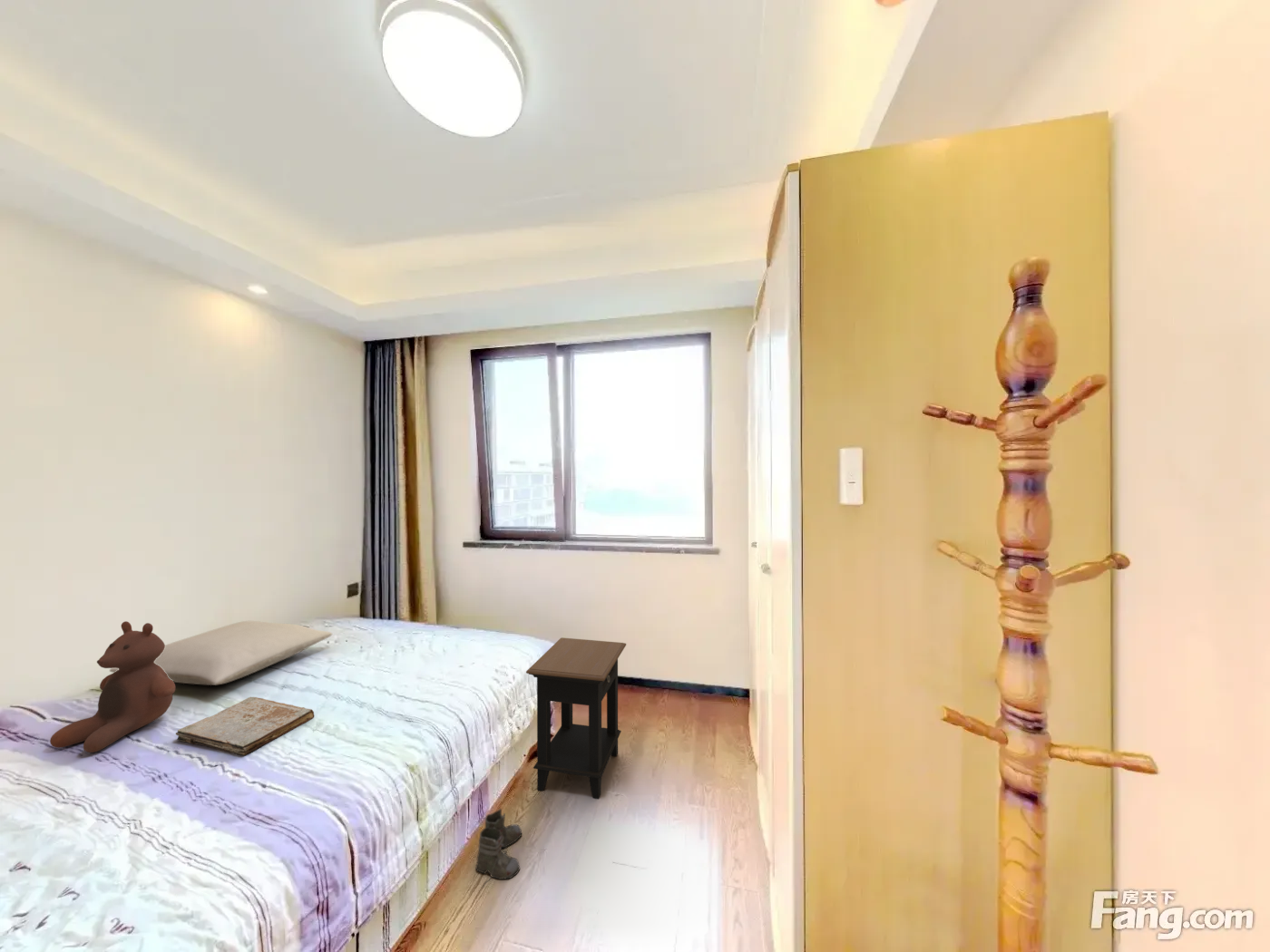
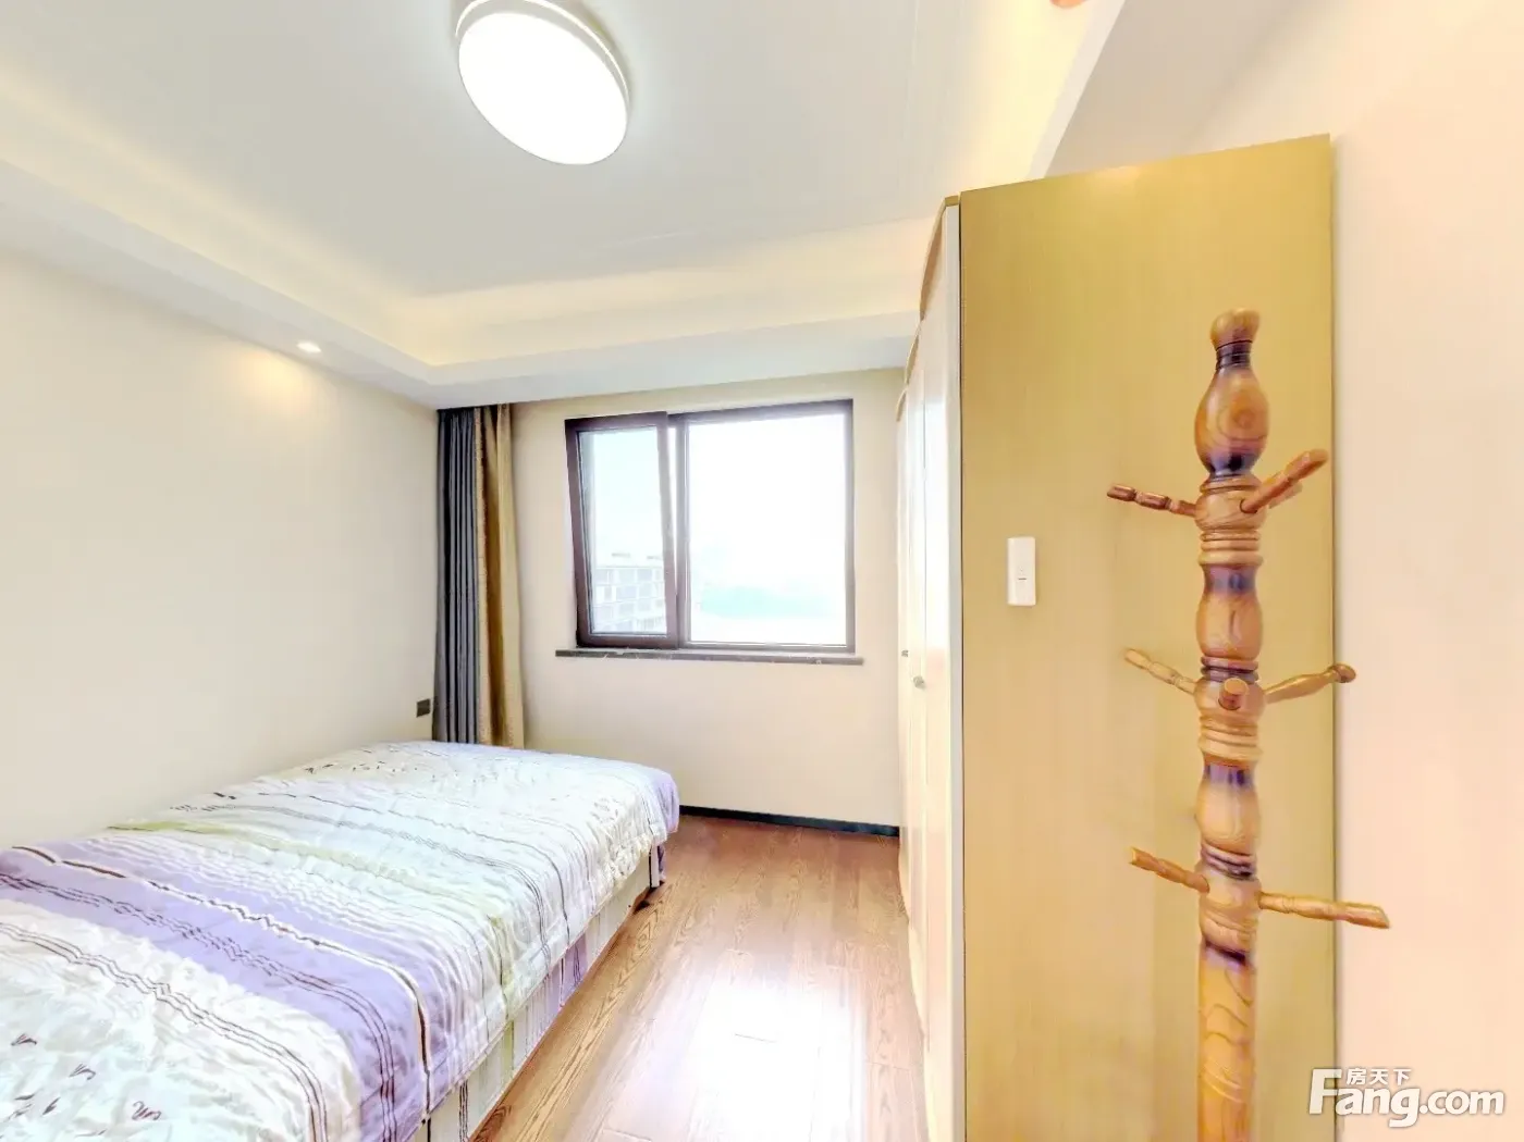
- boots (500, 840)
- side table (572, 713)
- stuffed bear (116, 680)
- pillow (233, 650)
- book (249, 724)
